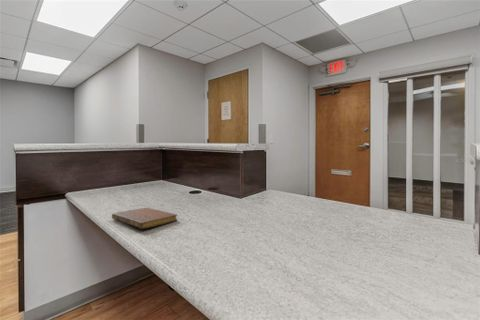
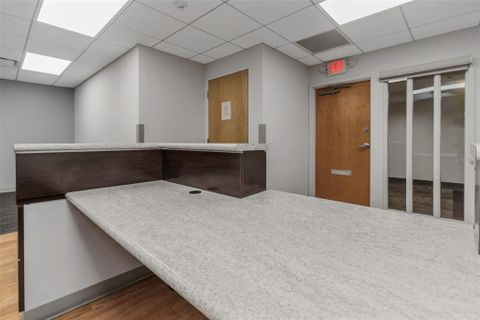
- notebook (144, 216)
